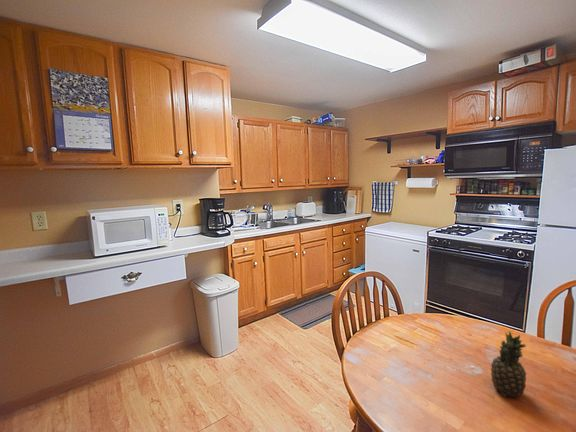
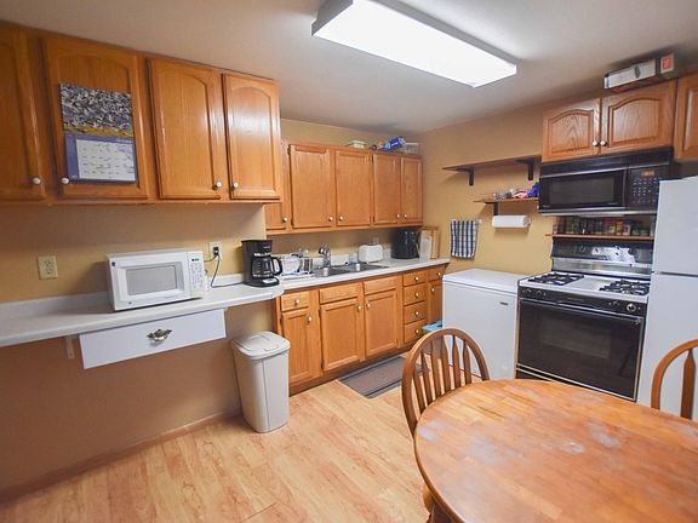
- fruit (509, 361)
